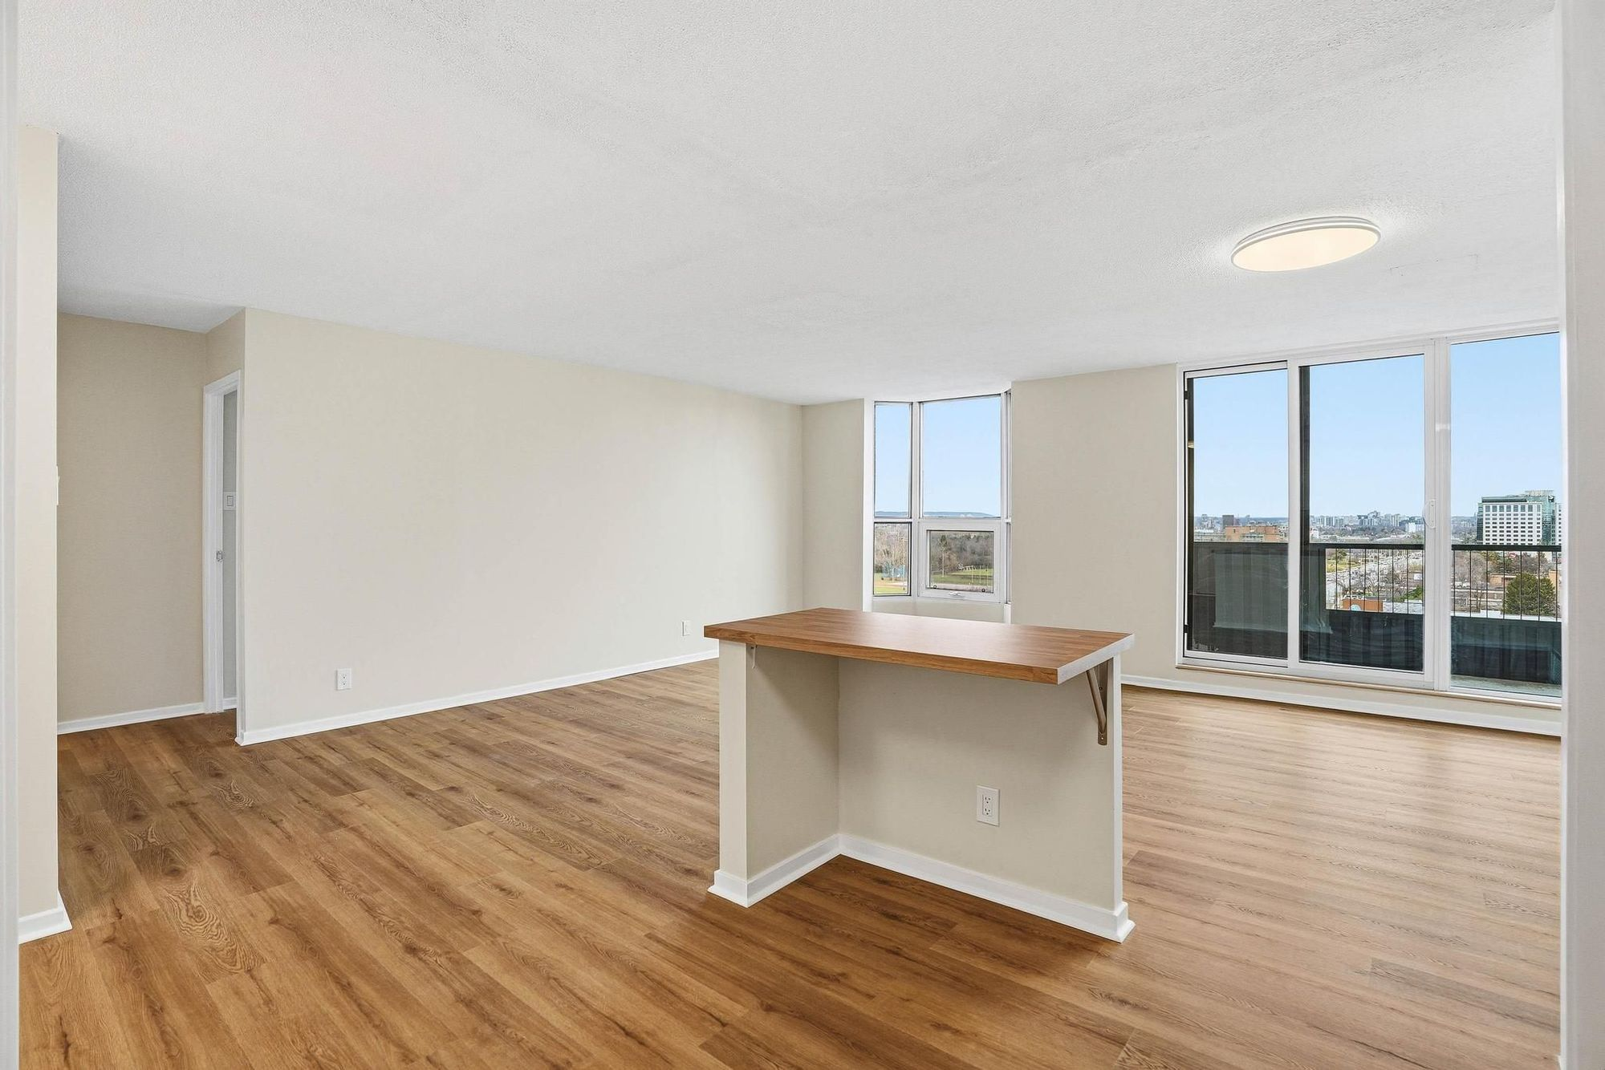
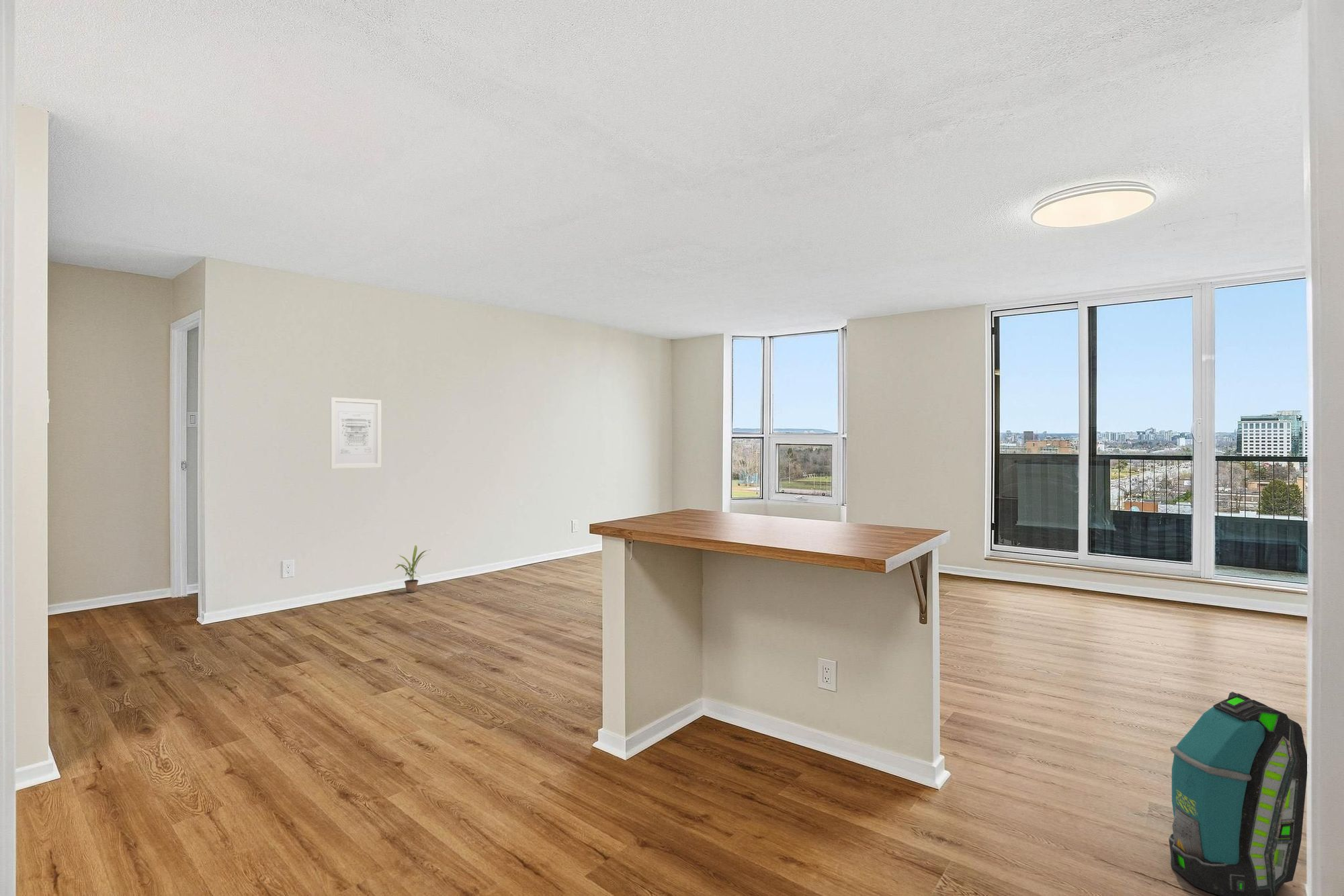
+ potted plant (414, 569)
+ wall art (356, 433)
+ backpack (1236, 787)
